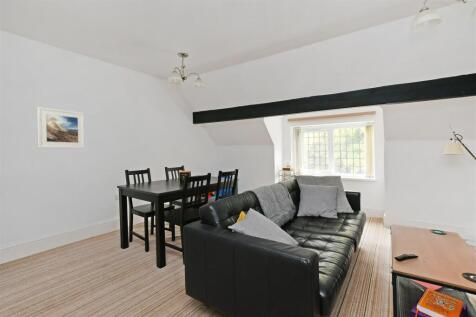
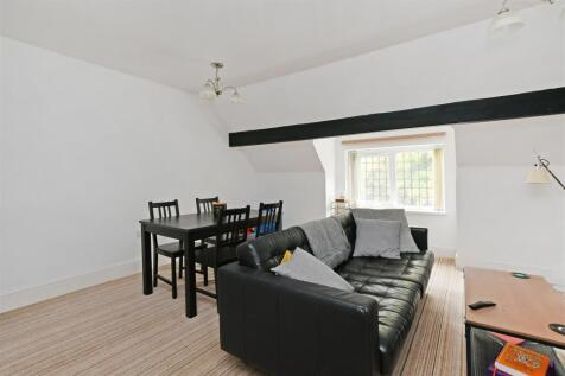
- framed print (62, 129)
